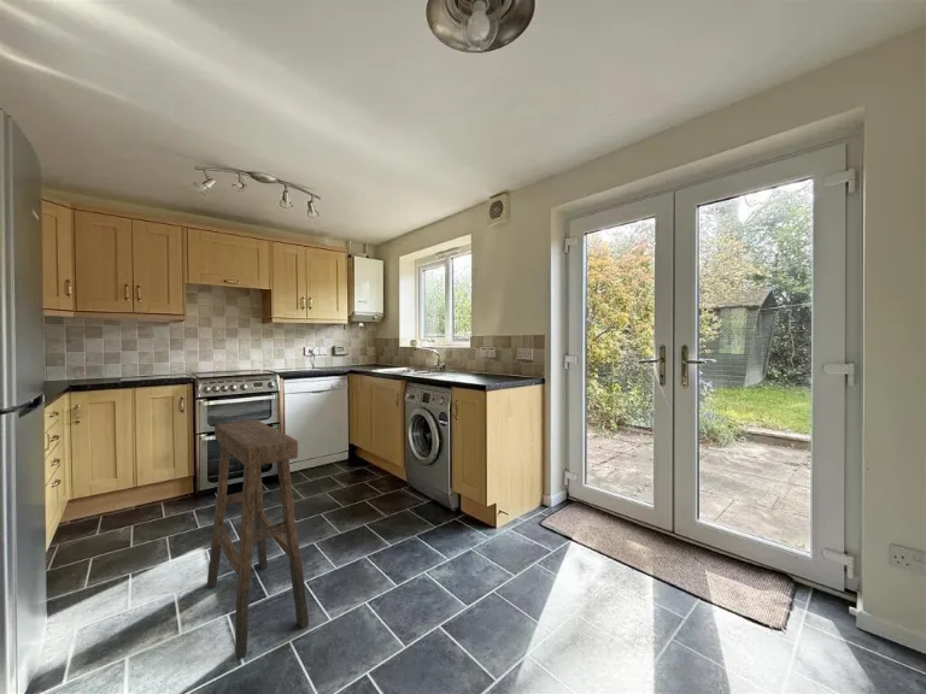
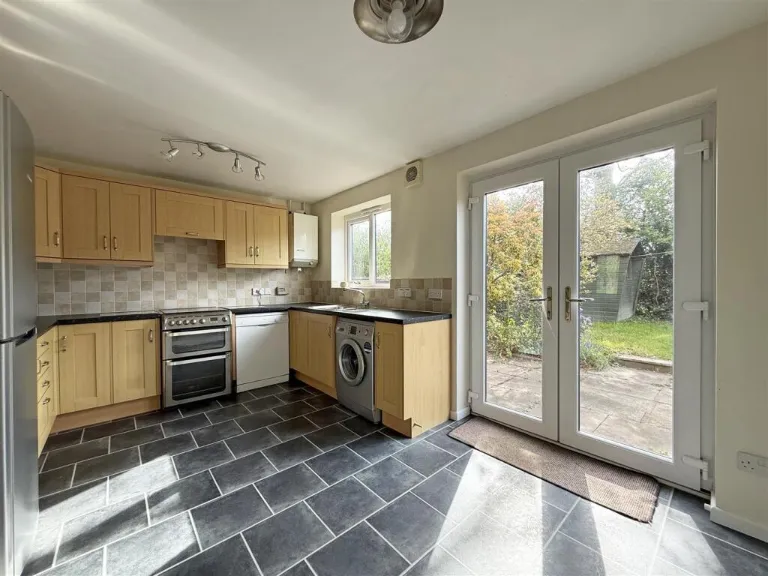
- stool (252, 517)
